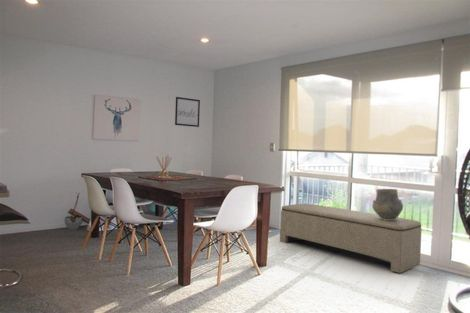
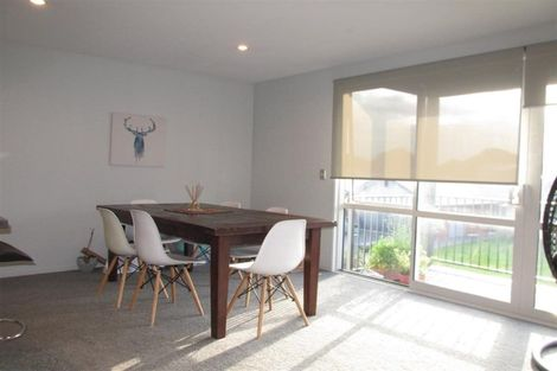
- bench (344, 231)
- ceramic pot (387, 203)
- wall art (187, 112)
